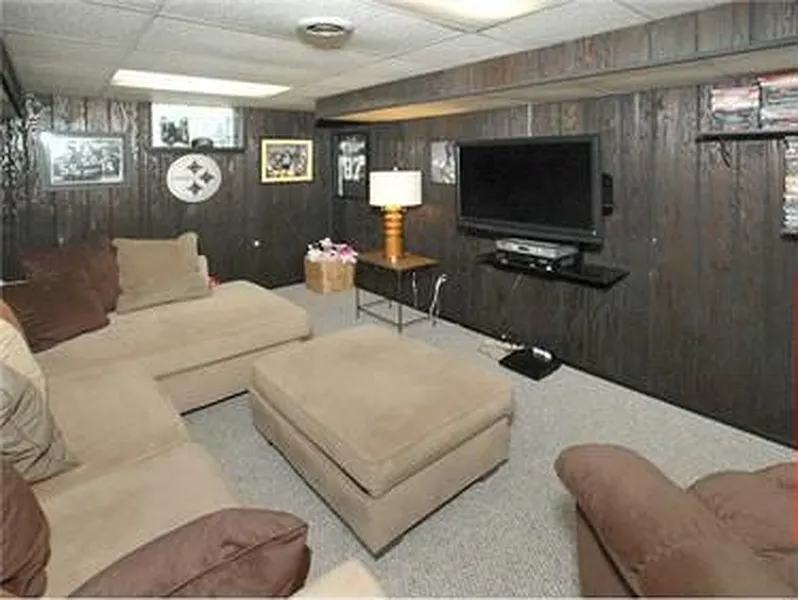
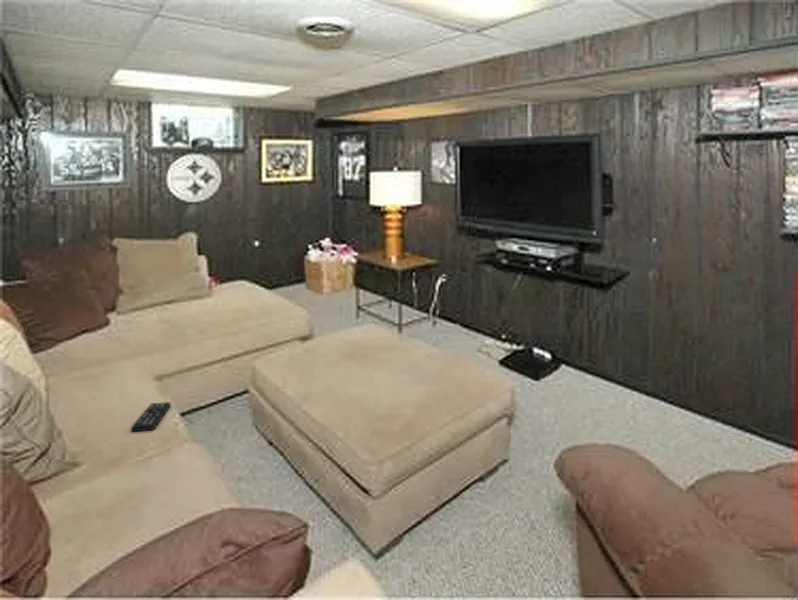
+ remote control (152, 415)
